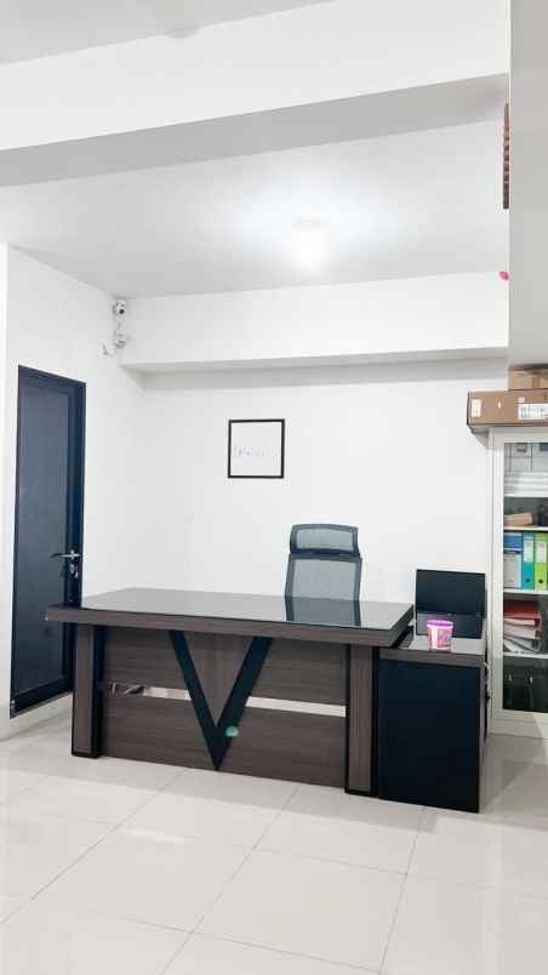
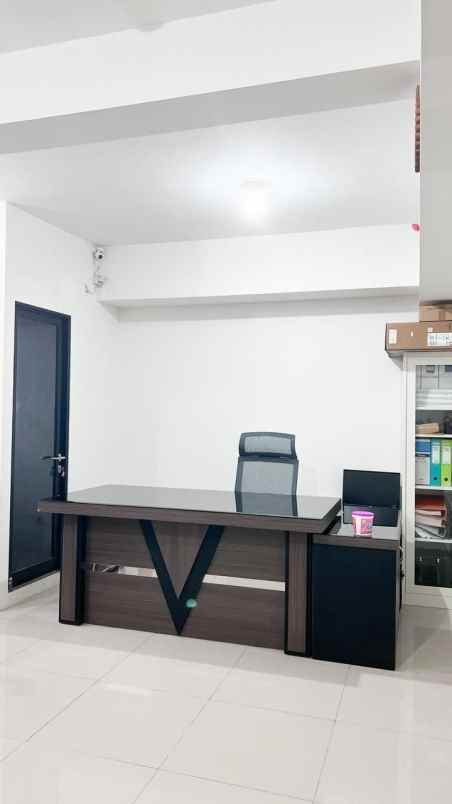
- wall art (256, 449)
